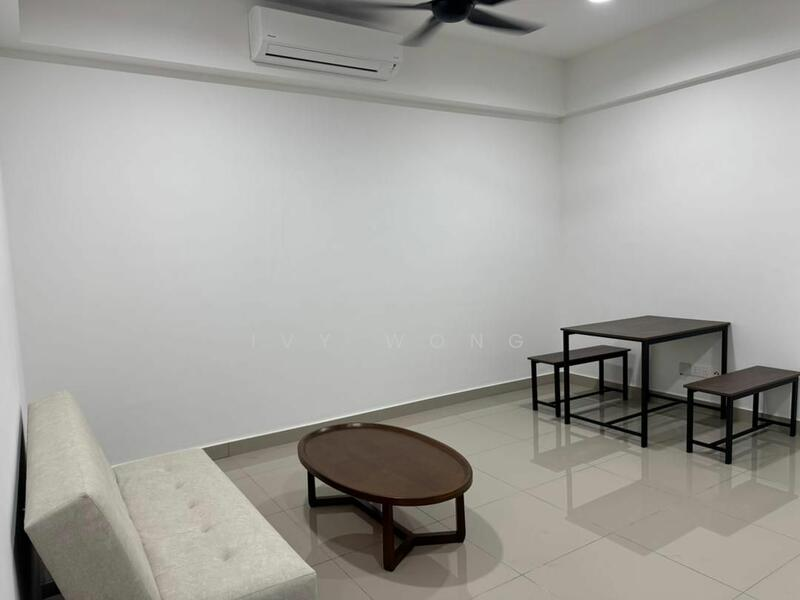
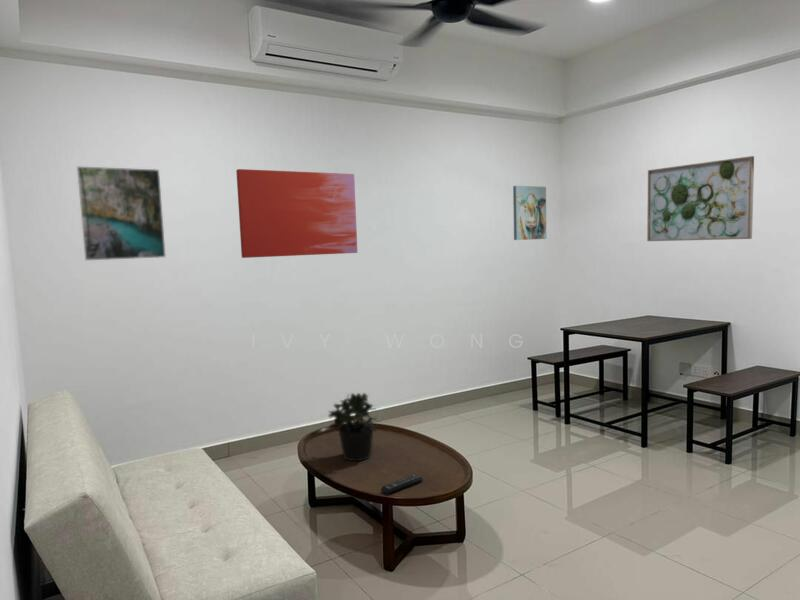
+ wall art (530, 213)
+ wall art (695, 202)
+ wall art (300, 213)
+ potted plant (356, 424)
+ remote control (402, 483)
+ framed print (123, 213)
